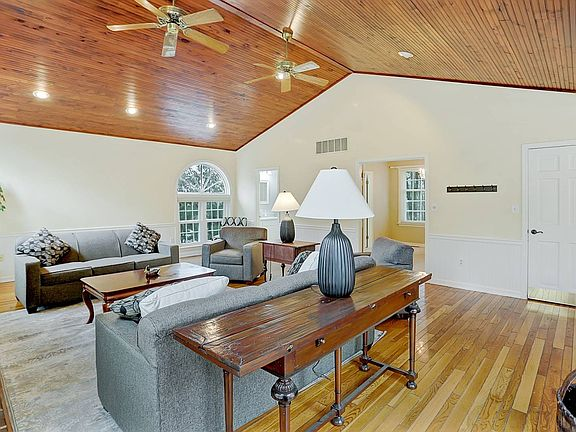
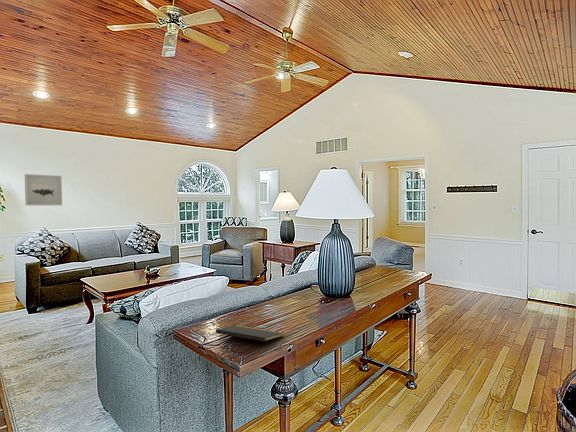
+ wall art (44, 190)
+ notepad (250, 332)
